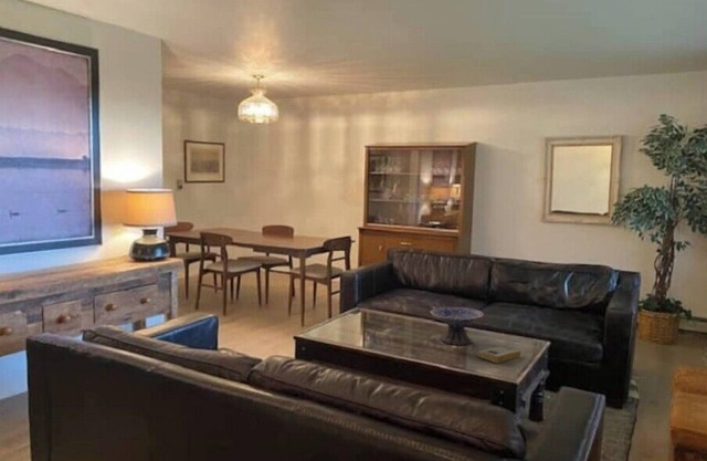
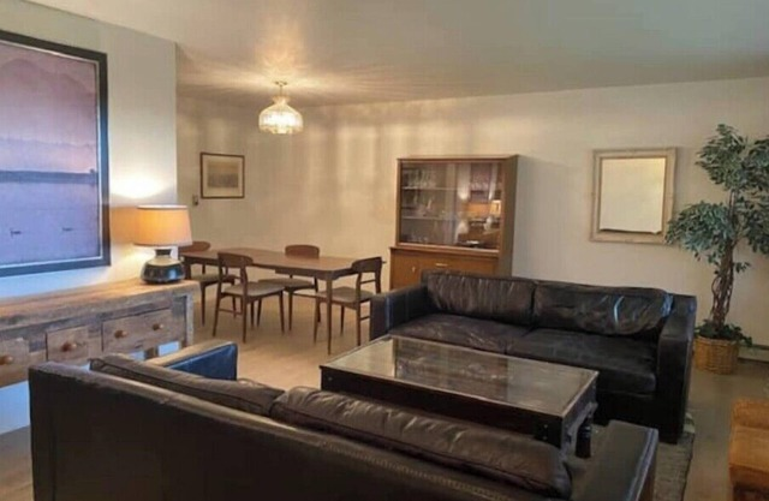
- decorative bowl (456, 326)
- book (498, 353)
